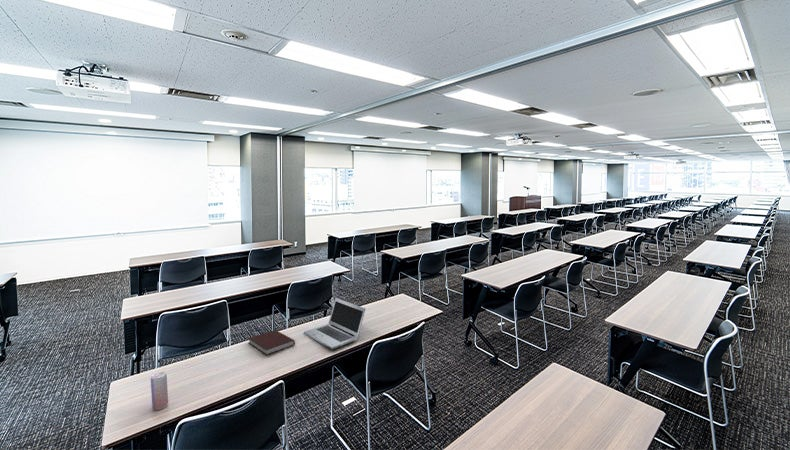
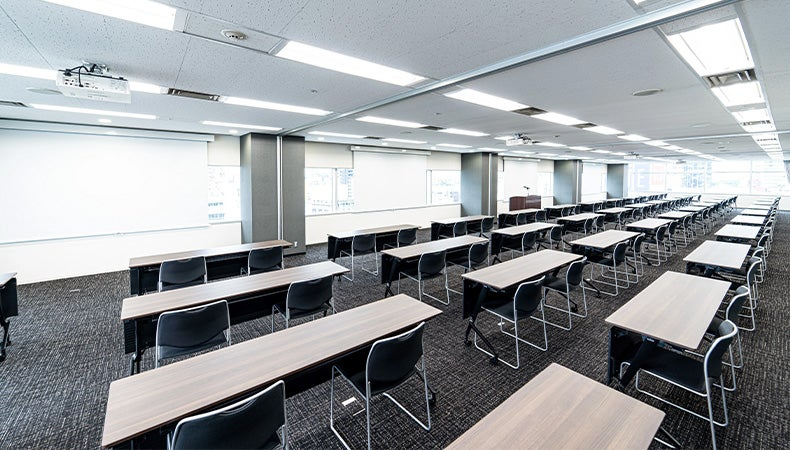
- laptop (334, 321)
- beverage can (159, 390)
- notebook (271, 341)
